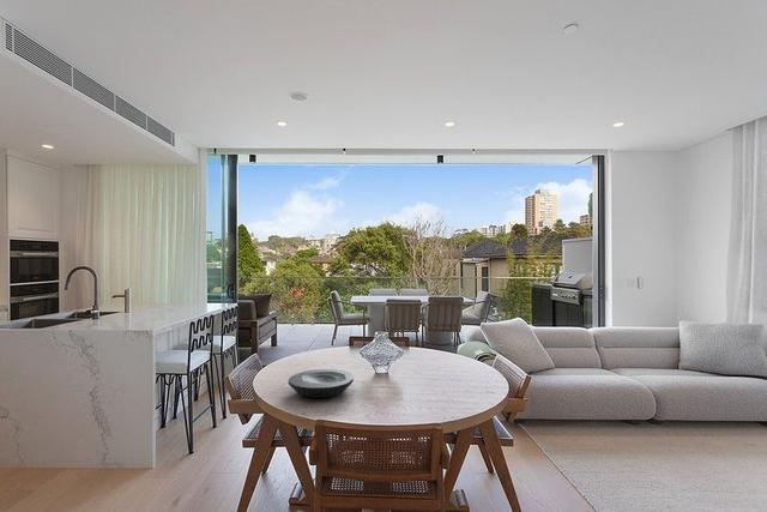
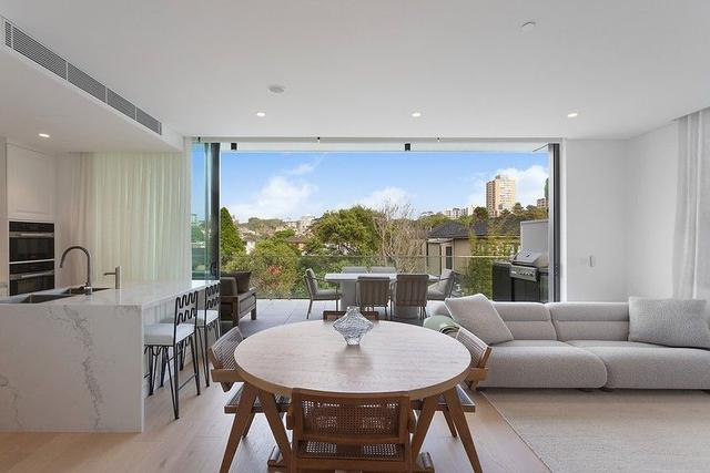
- plate (321, 385)
